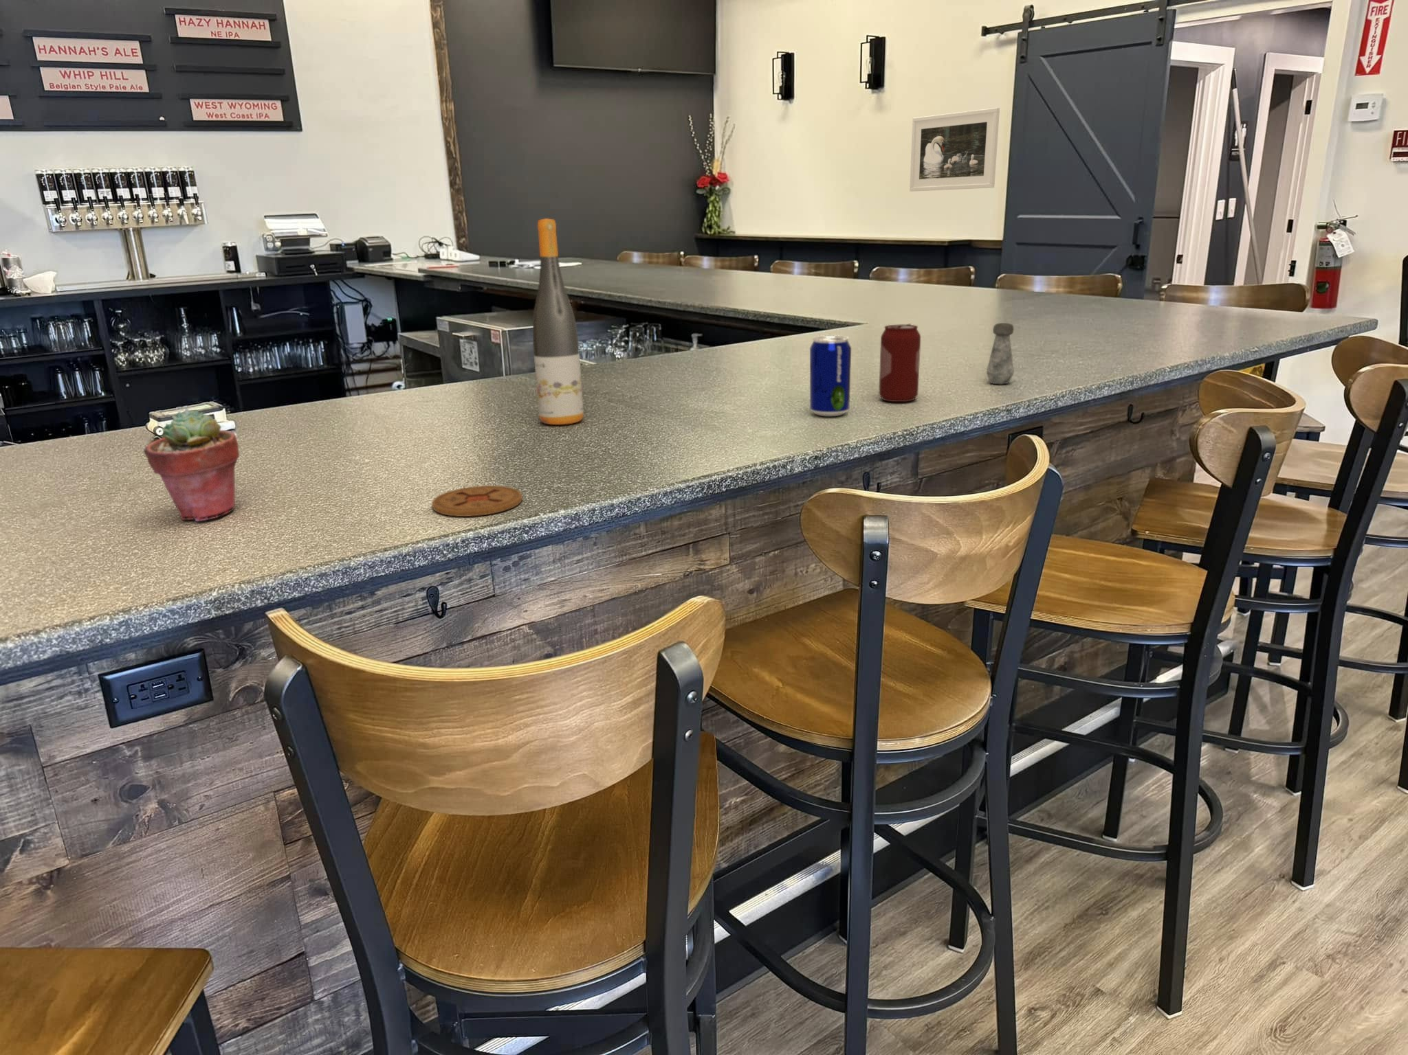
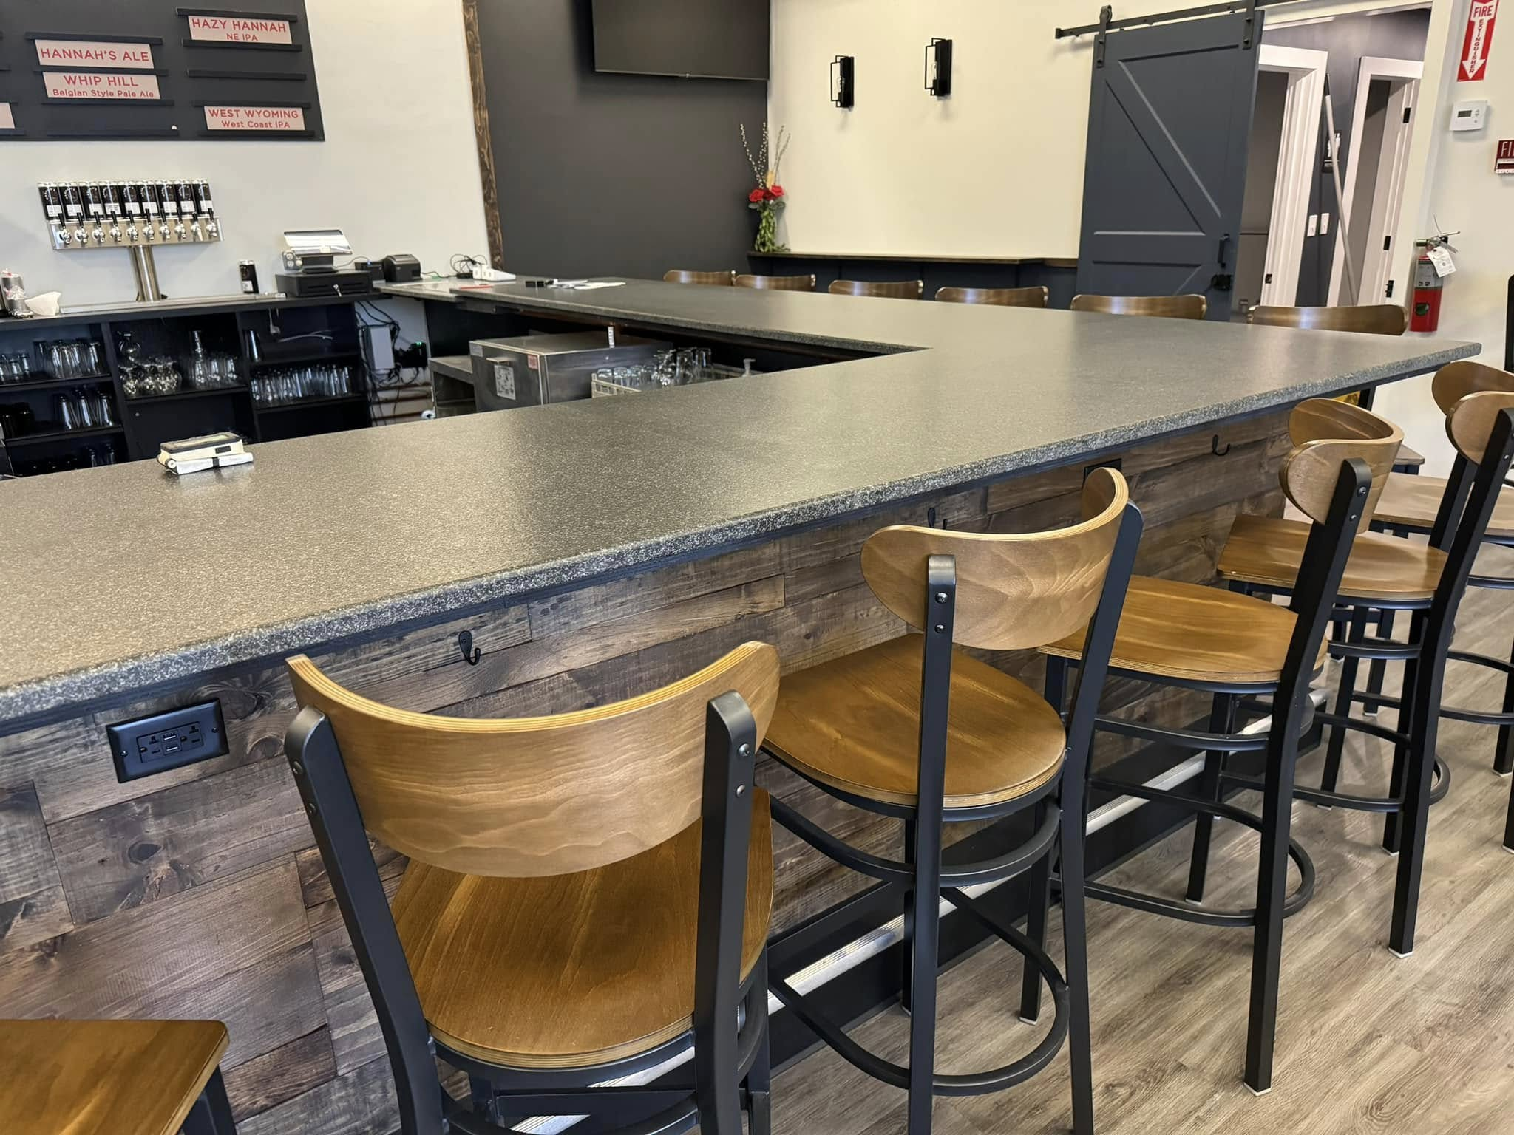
- potted succulent (196, 461)
- beer can (829, 375)
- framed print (952, 151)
- wine bottle (554, 322)
- coaster (477, 500)
- beverage can (899, 361)
- salt shaker (1001, 354)
